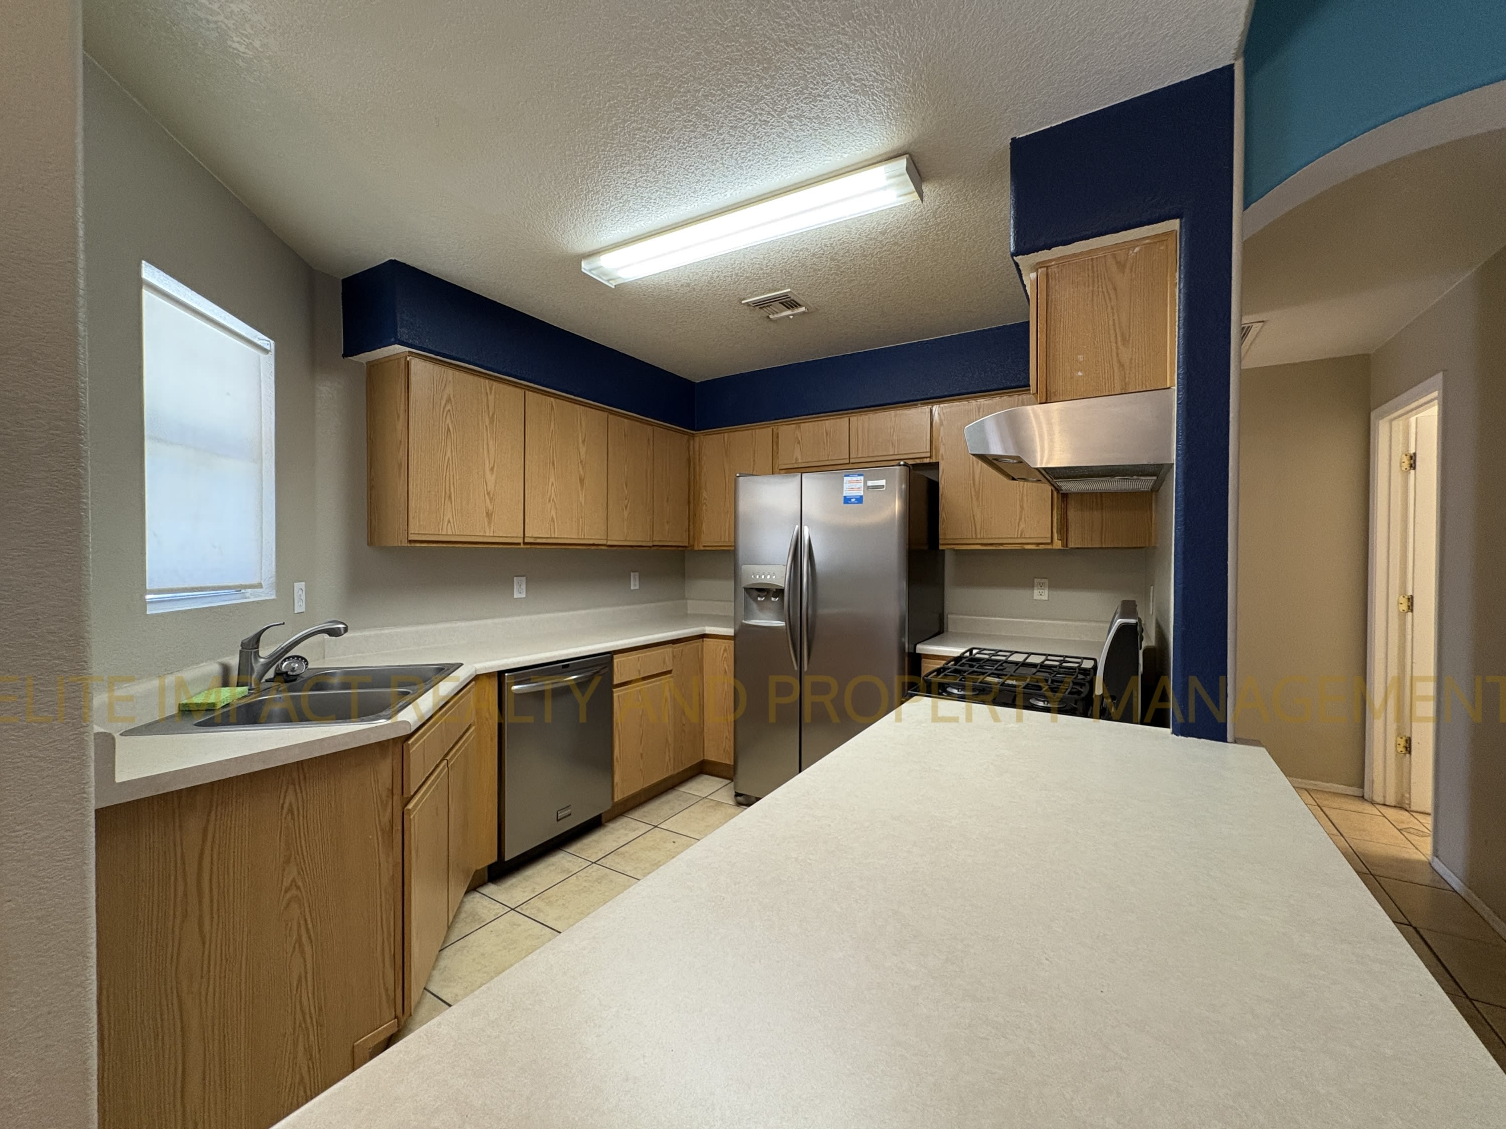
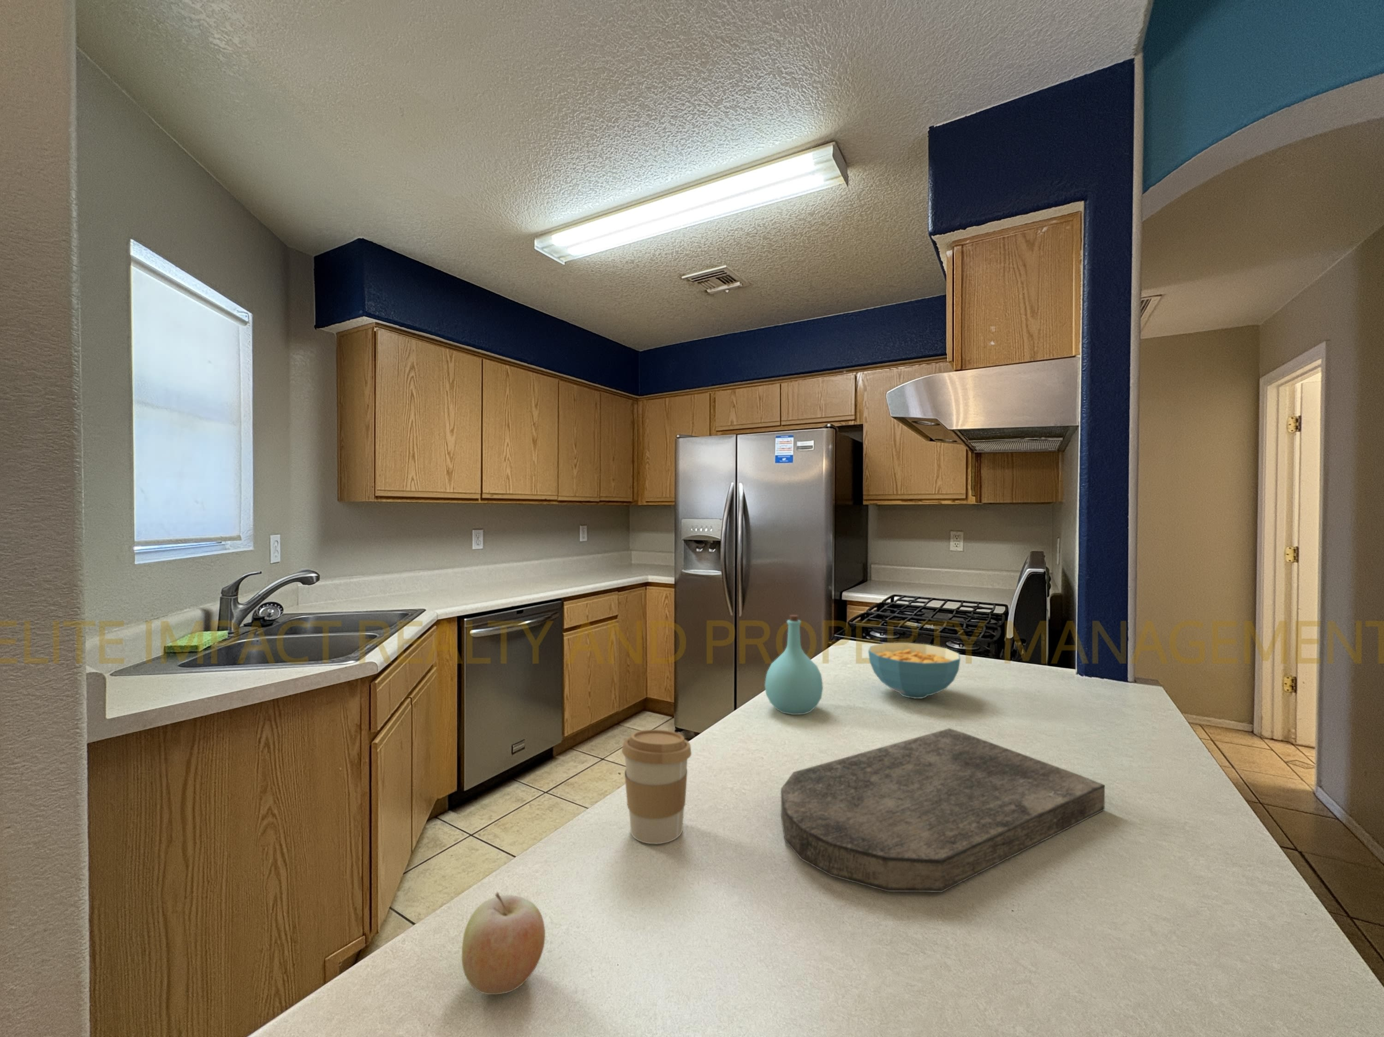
+ cereal bowl (913, 673)
+ cutting board (924, 798)
+ bottle (793, 662)
+ coffee cup (656, 781)
+ fruit (503, 937)
